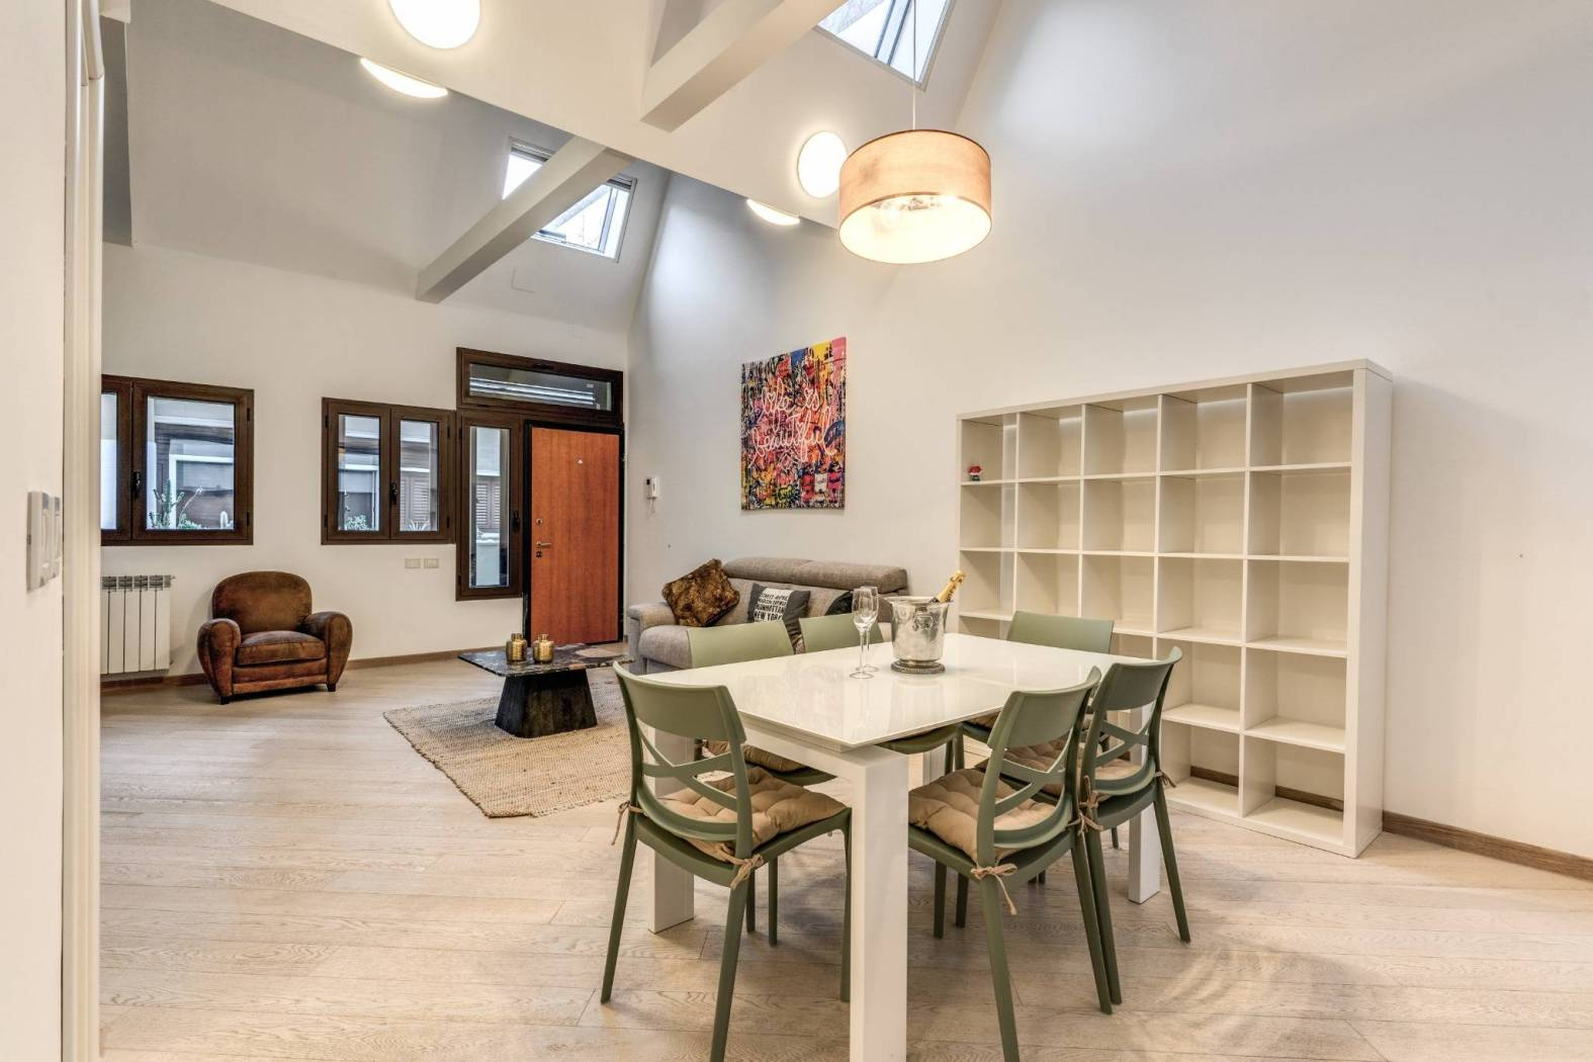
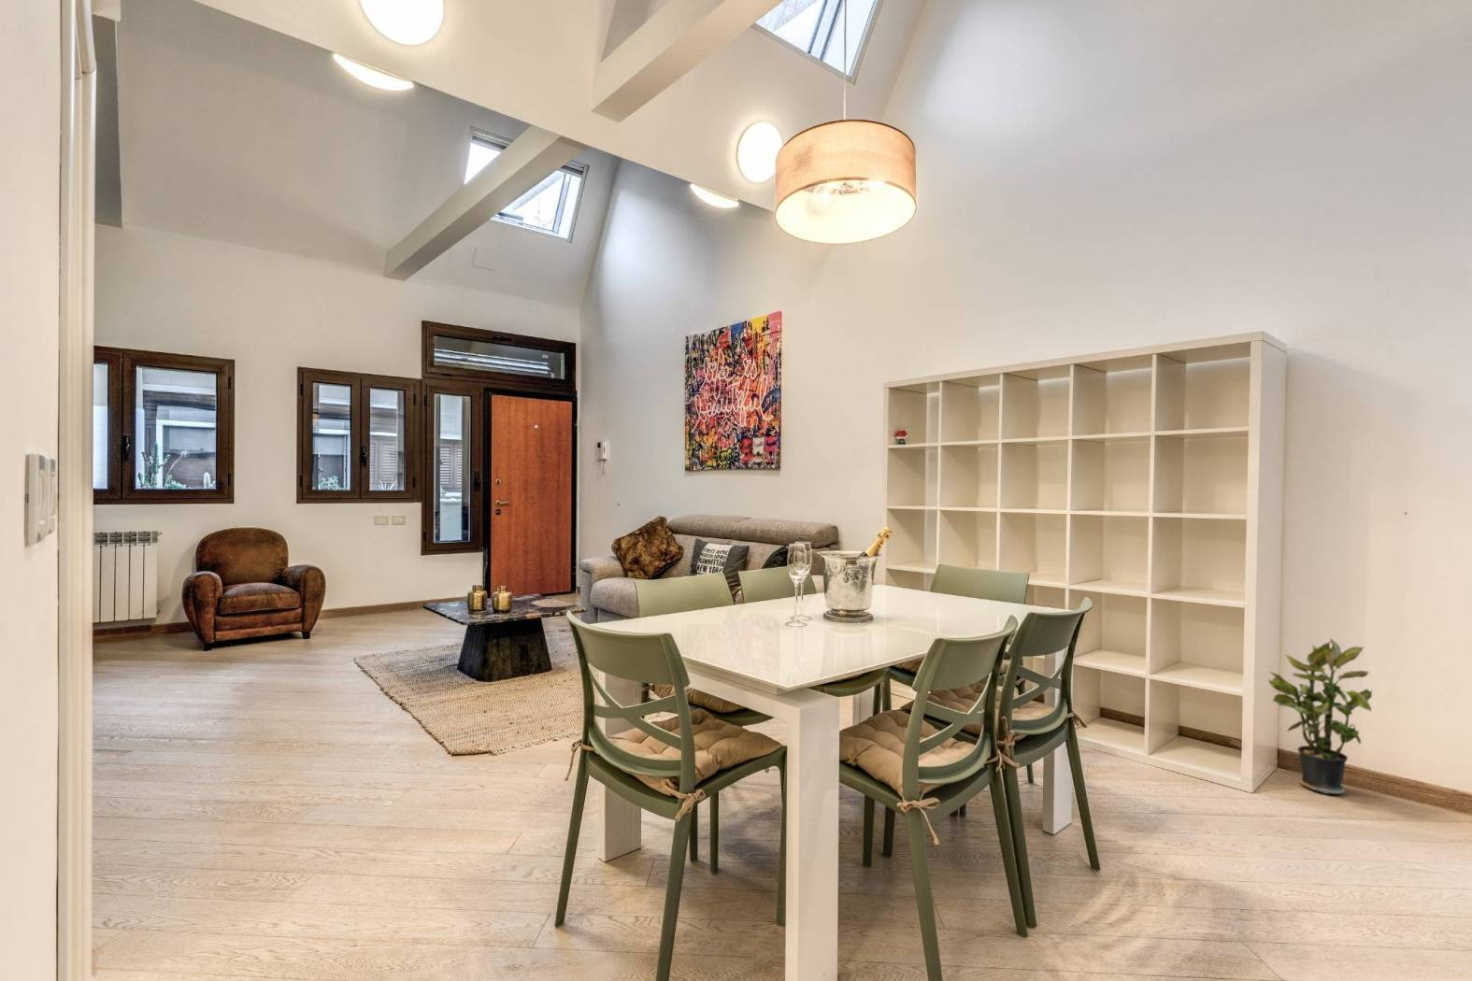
+ potted plant (1319, 712)
